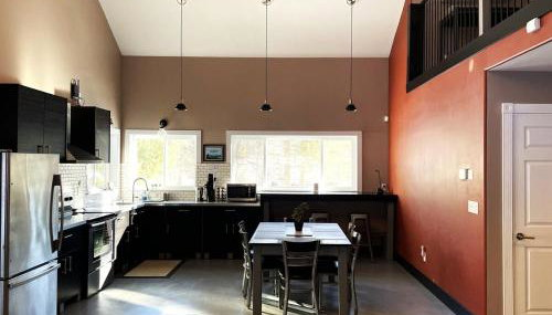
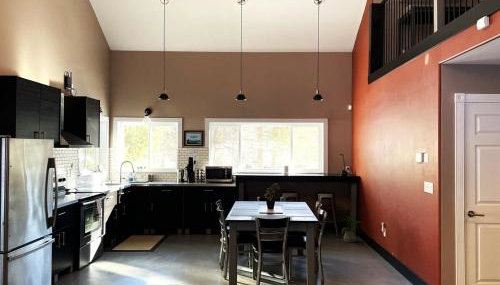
+ house plant (352, 228)
